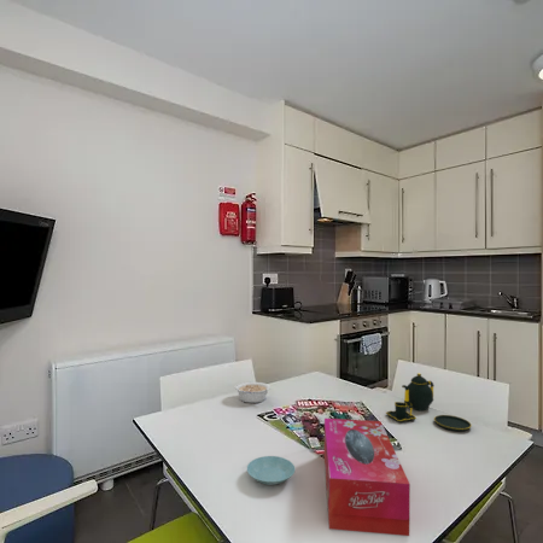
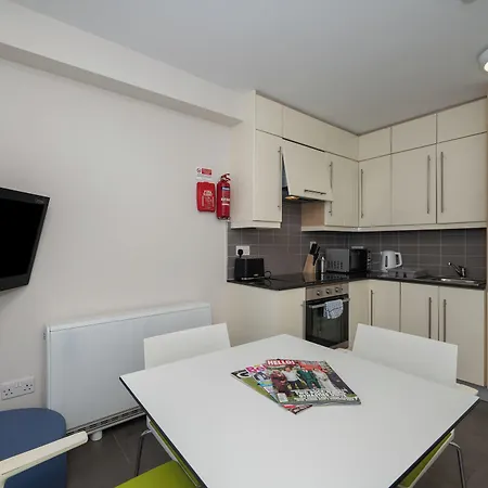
- saucer (270, 472)
- teapot (425, 399)
- legume (253, 391)
- tissue box (358, 466)
